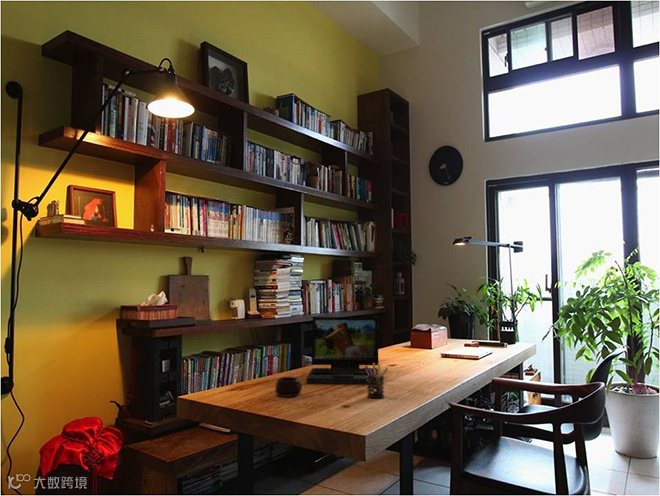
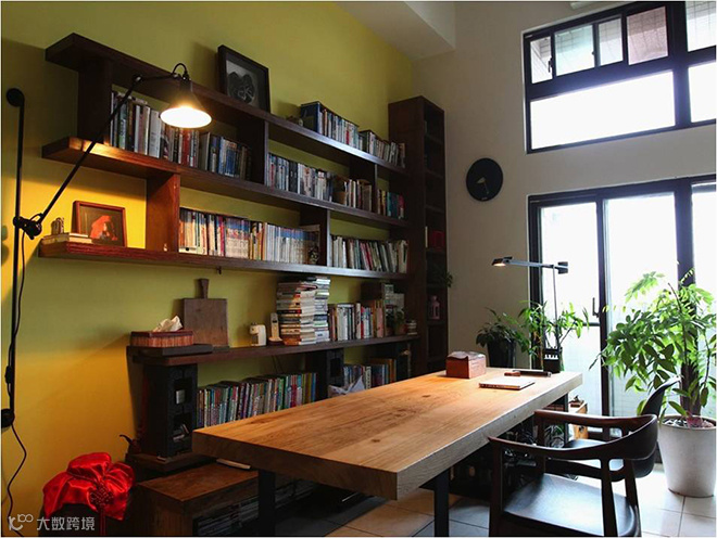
- pen holder (377, 378)
- laptop (344, 347)
- mug (290, 386)
